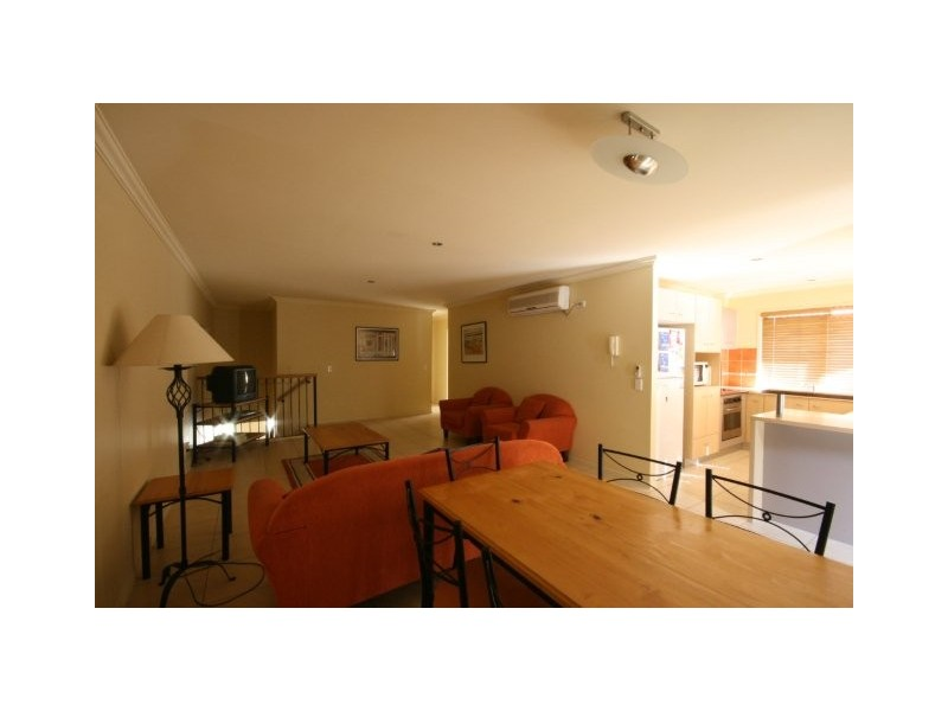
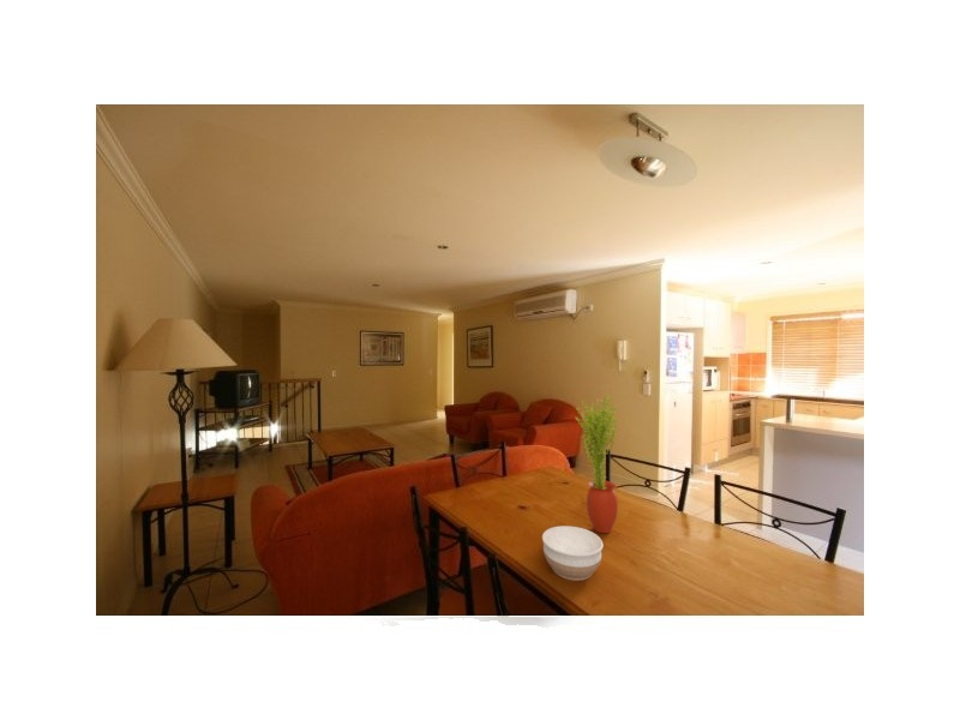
+ potted plant (595, 460)
+ bowl (571, 553)
